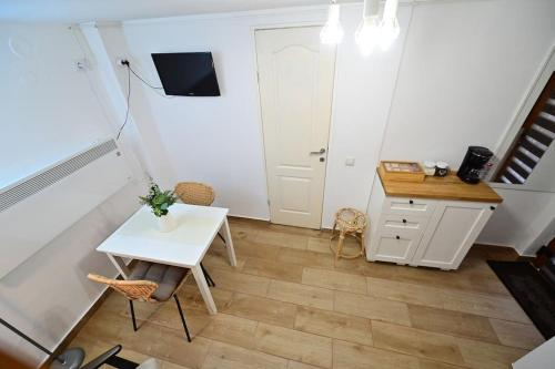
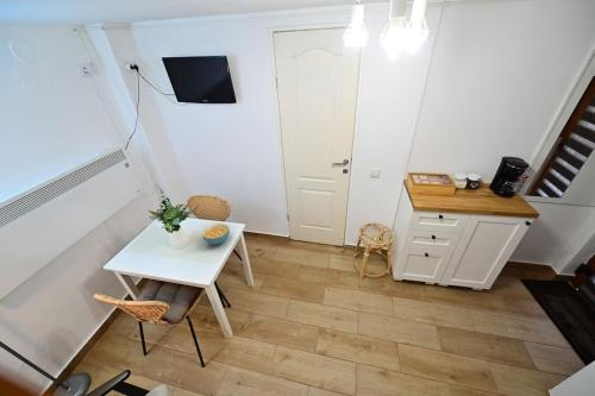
+ cereal bowl (217, 235)
